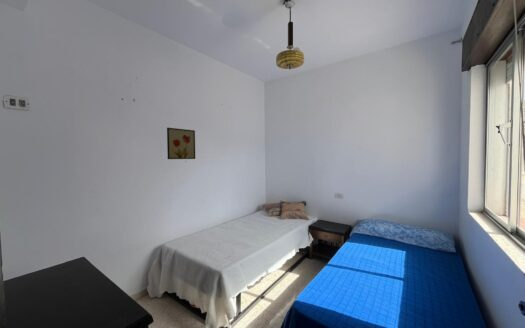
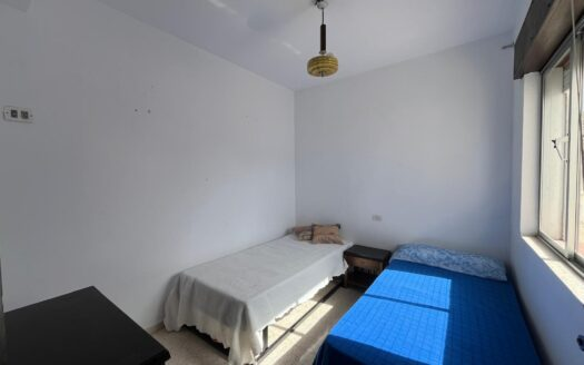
- wall art (181, 144)
